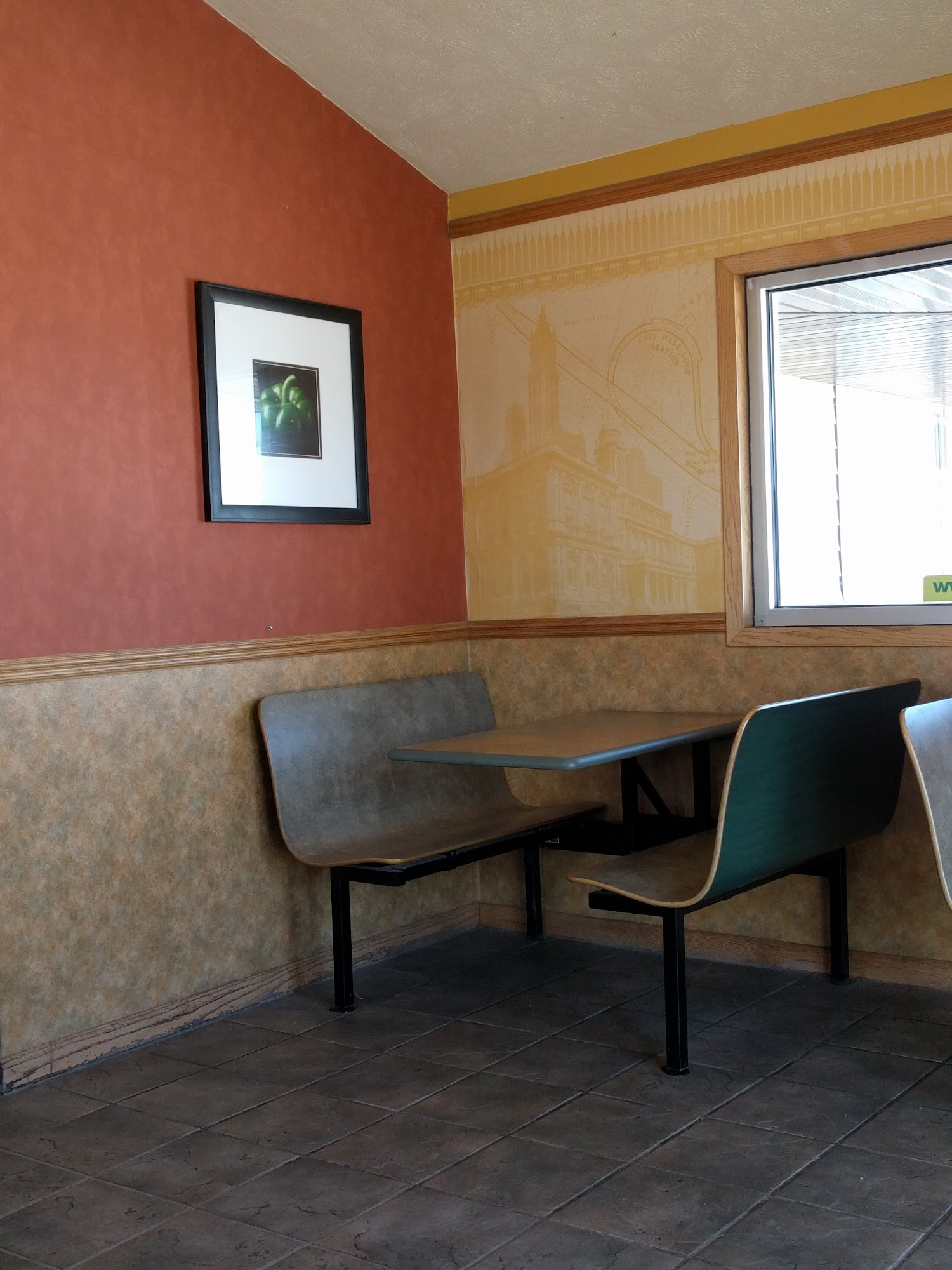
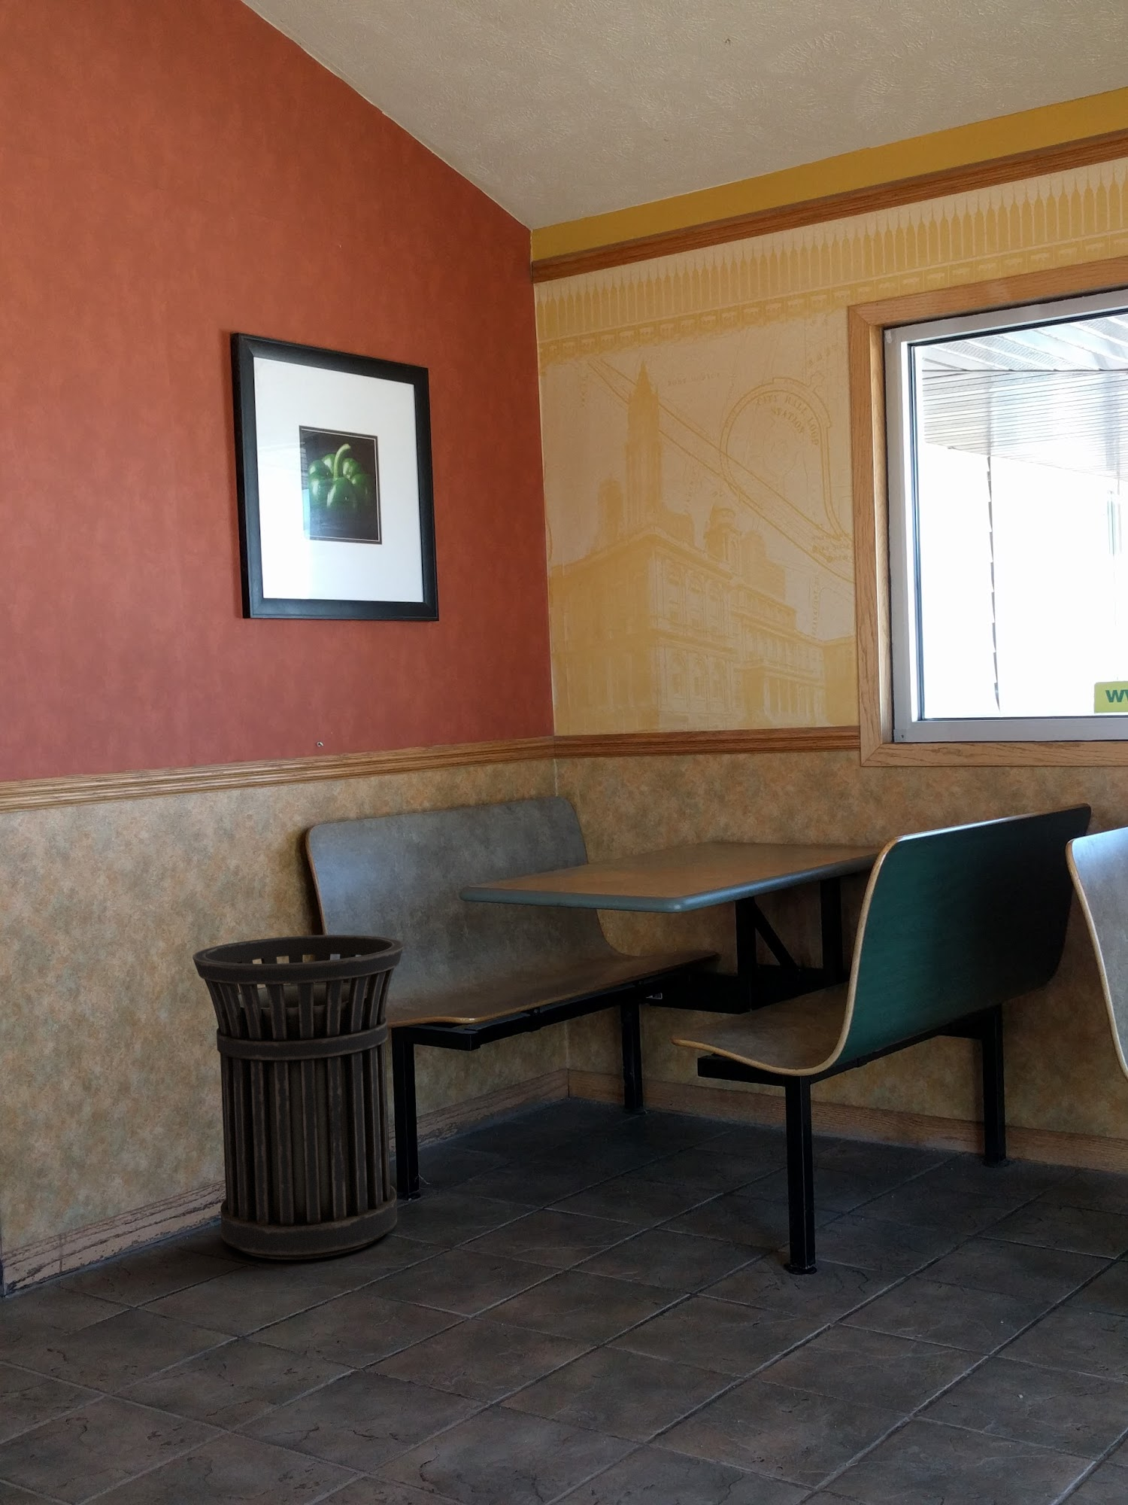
+ trash can (305, 1091)
